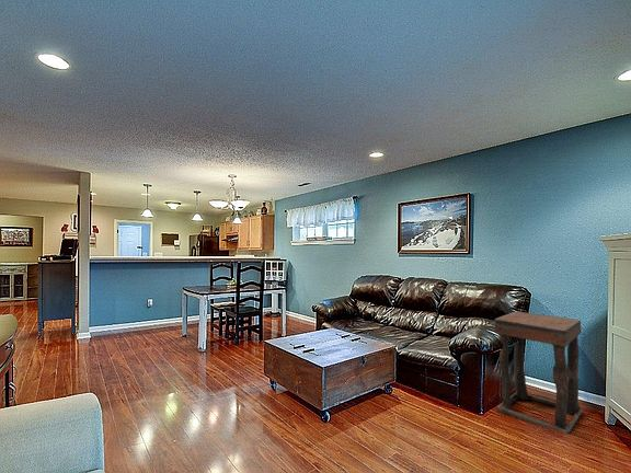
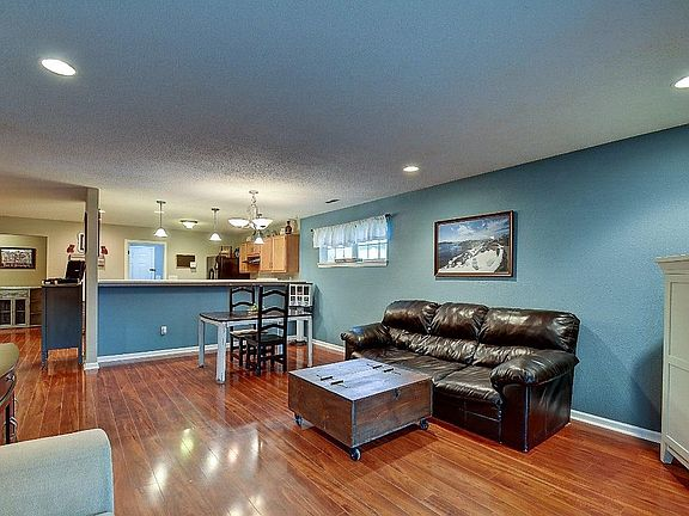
- side table (552, 370)
